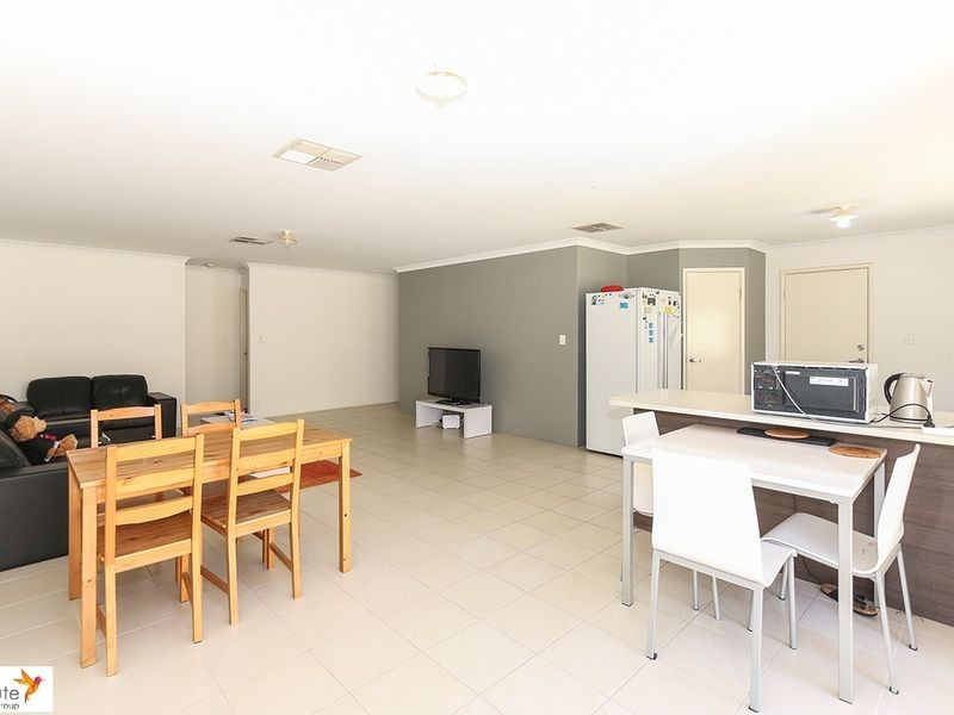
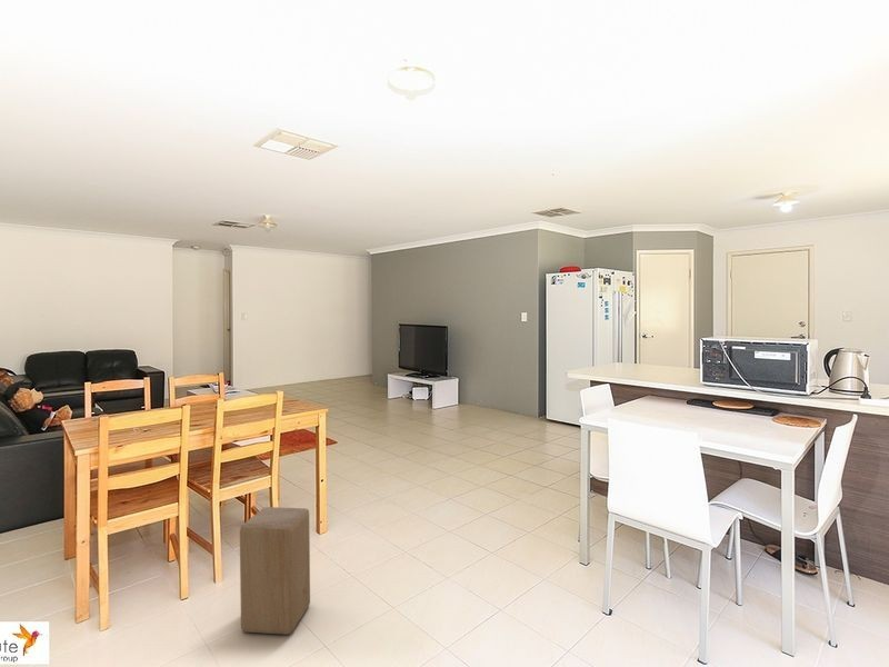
+ wooden block (276, 567)
